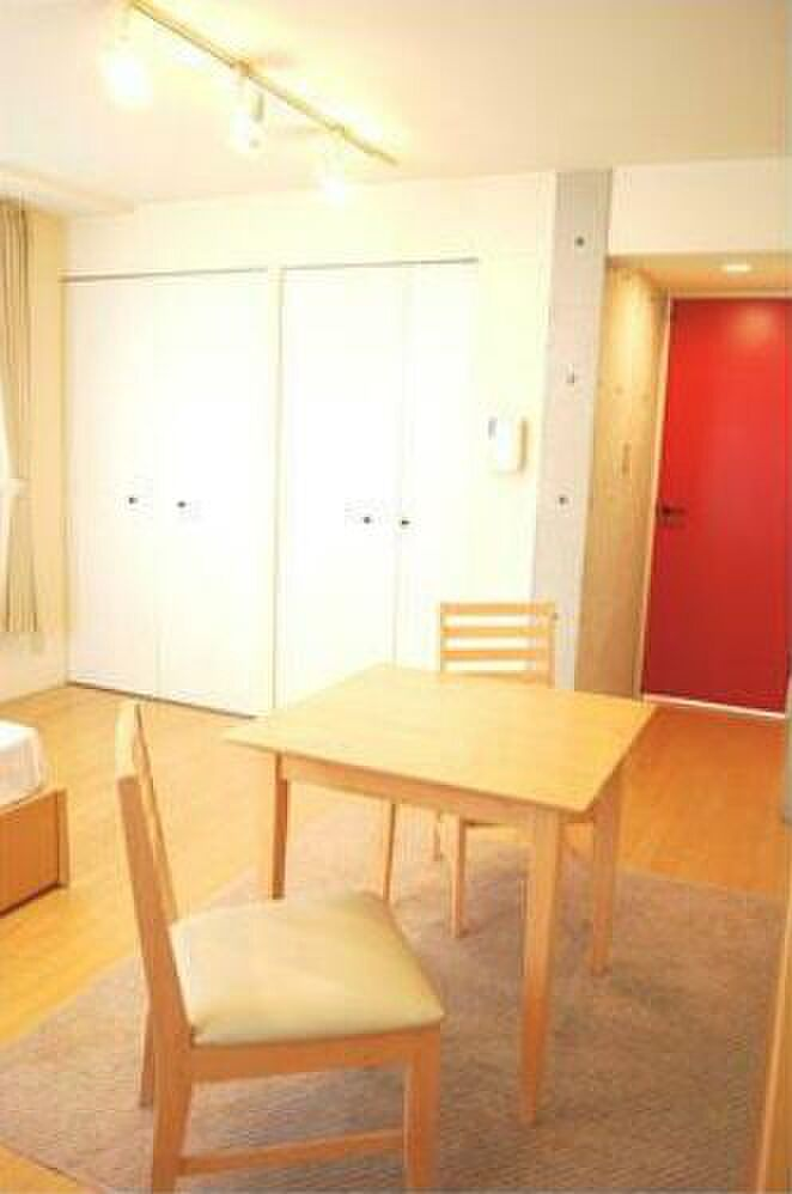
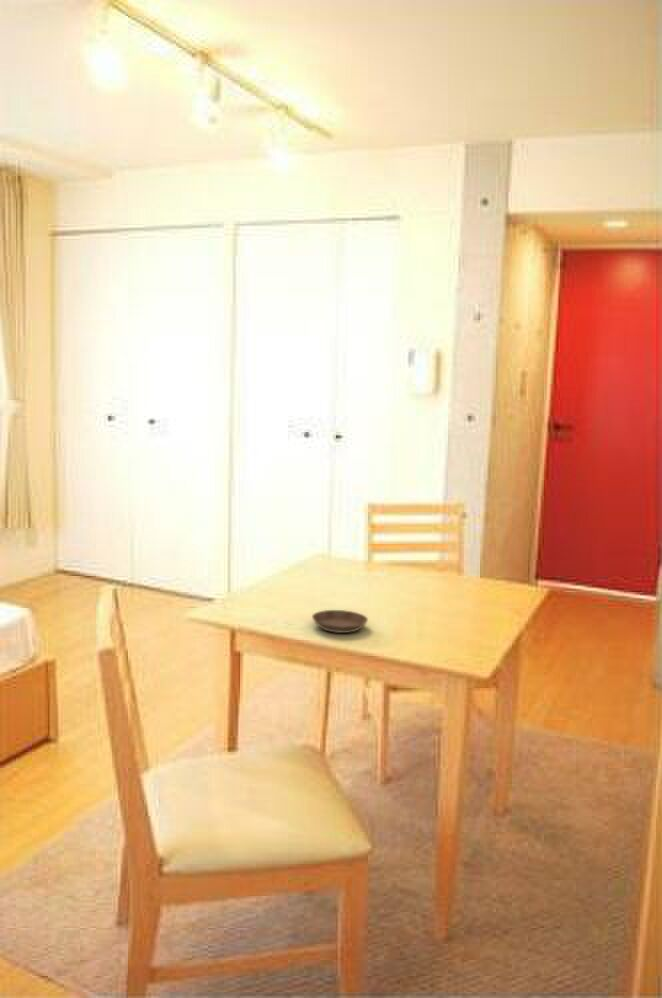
+ saucer (339, 622)
